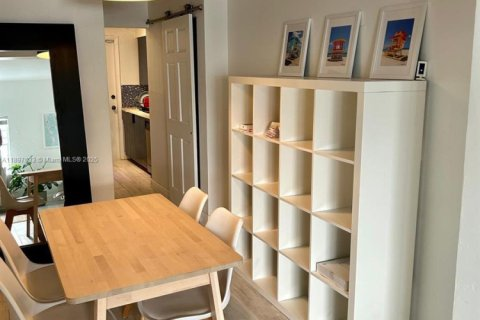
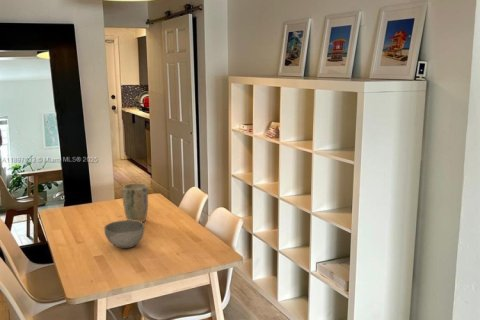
+ plant pot (135, 203)
+ bowl (124, 236)
